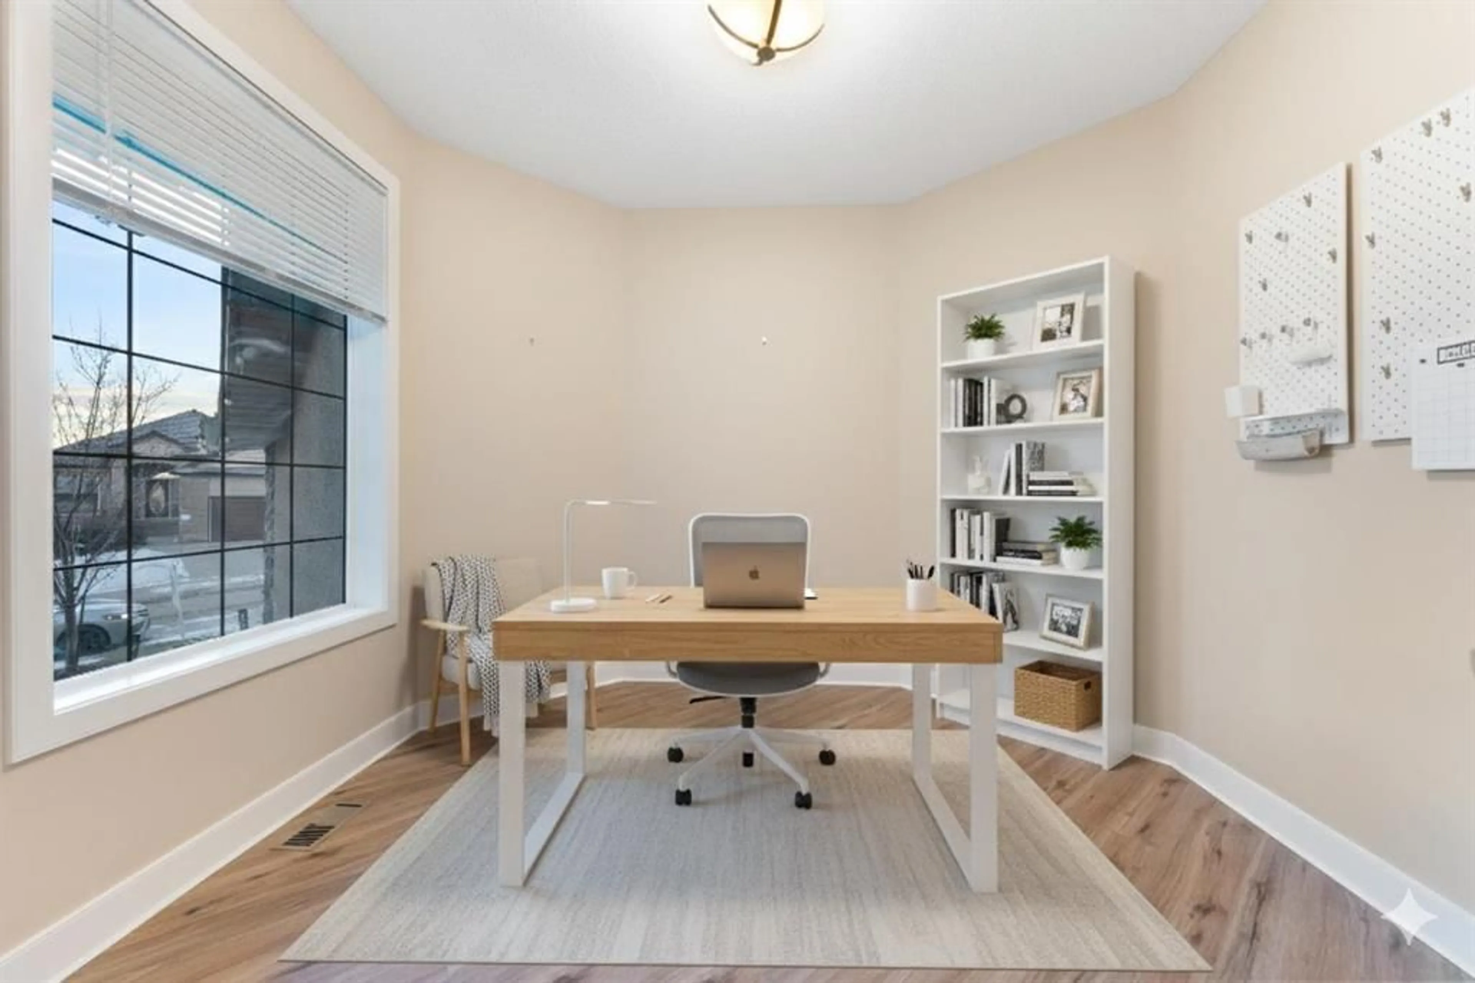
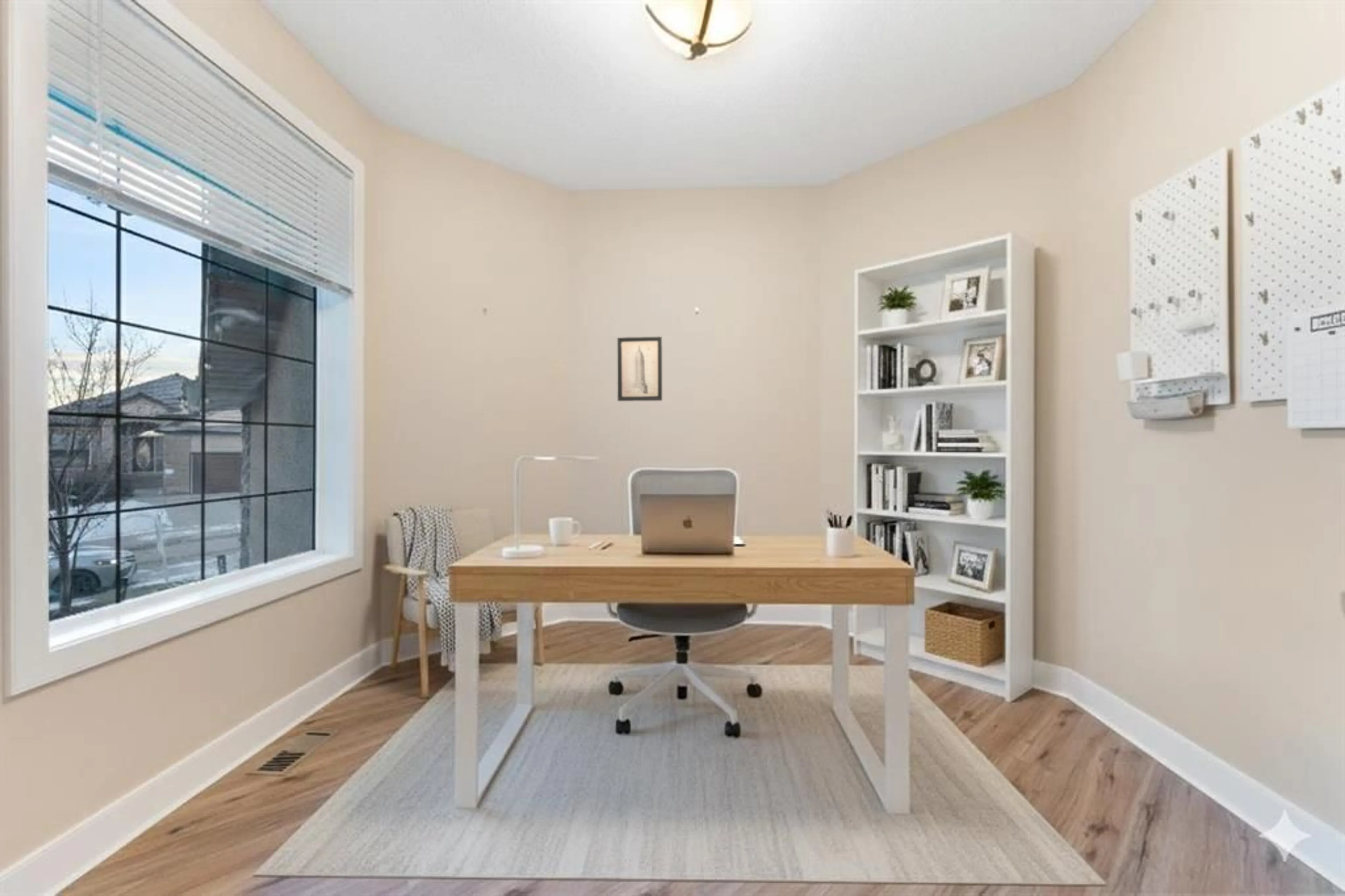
+ wall art (640, 369)
